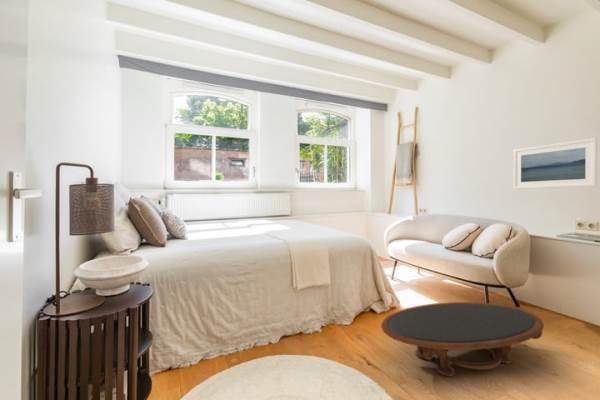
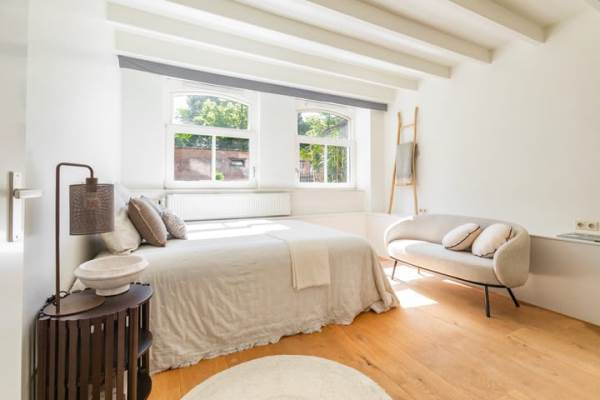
- coffee table (462, 338)
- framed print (550, 166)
